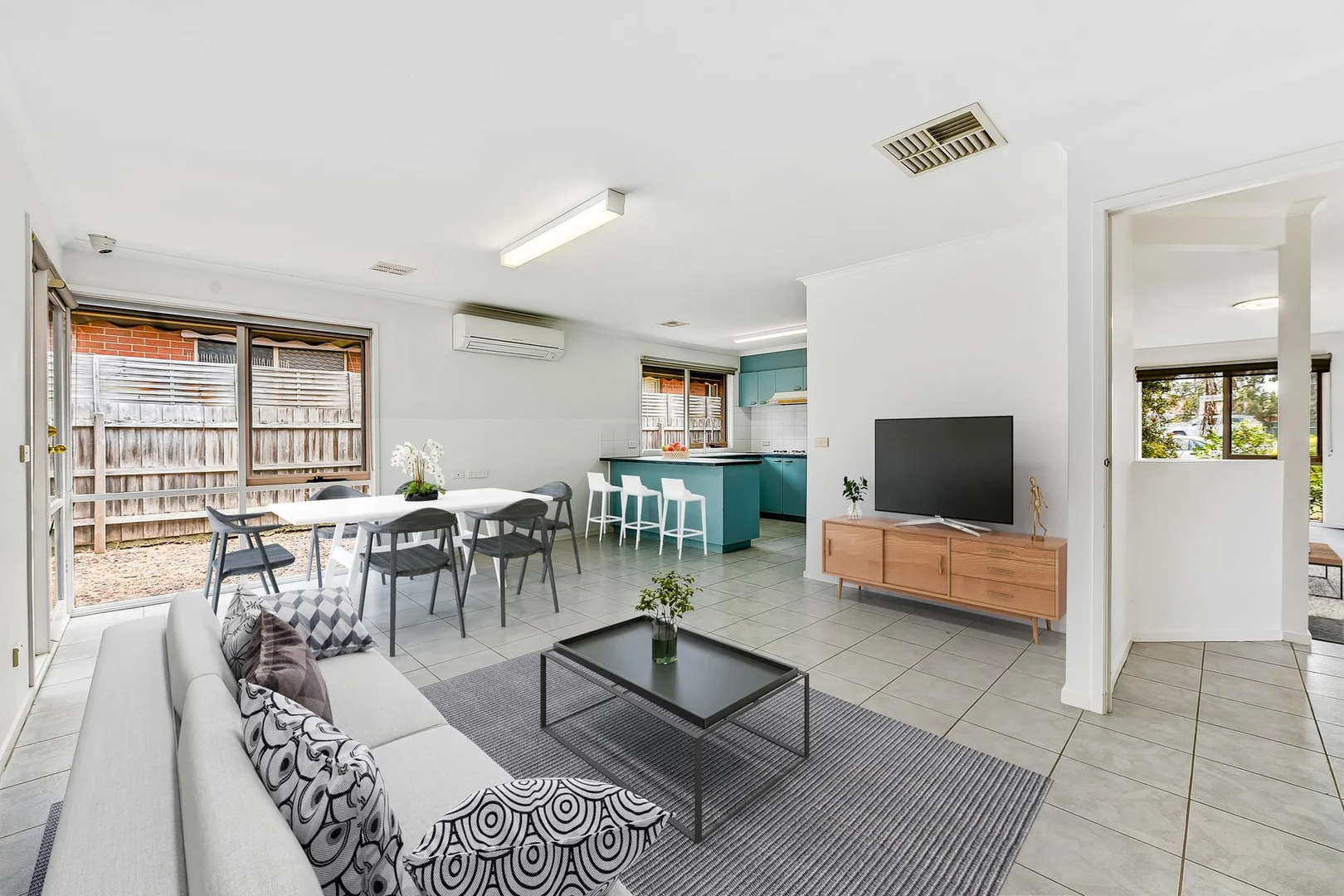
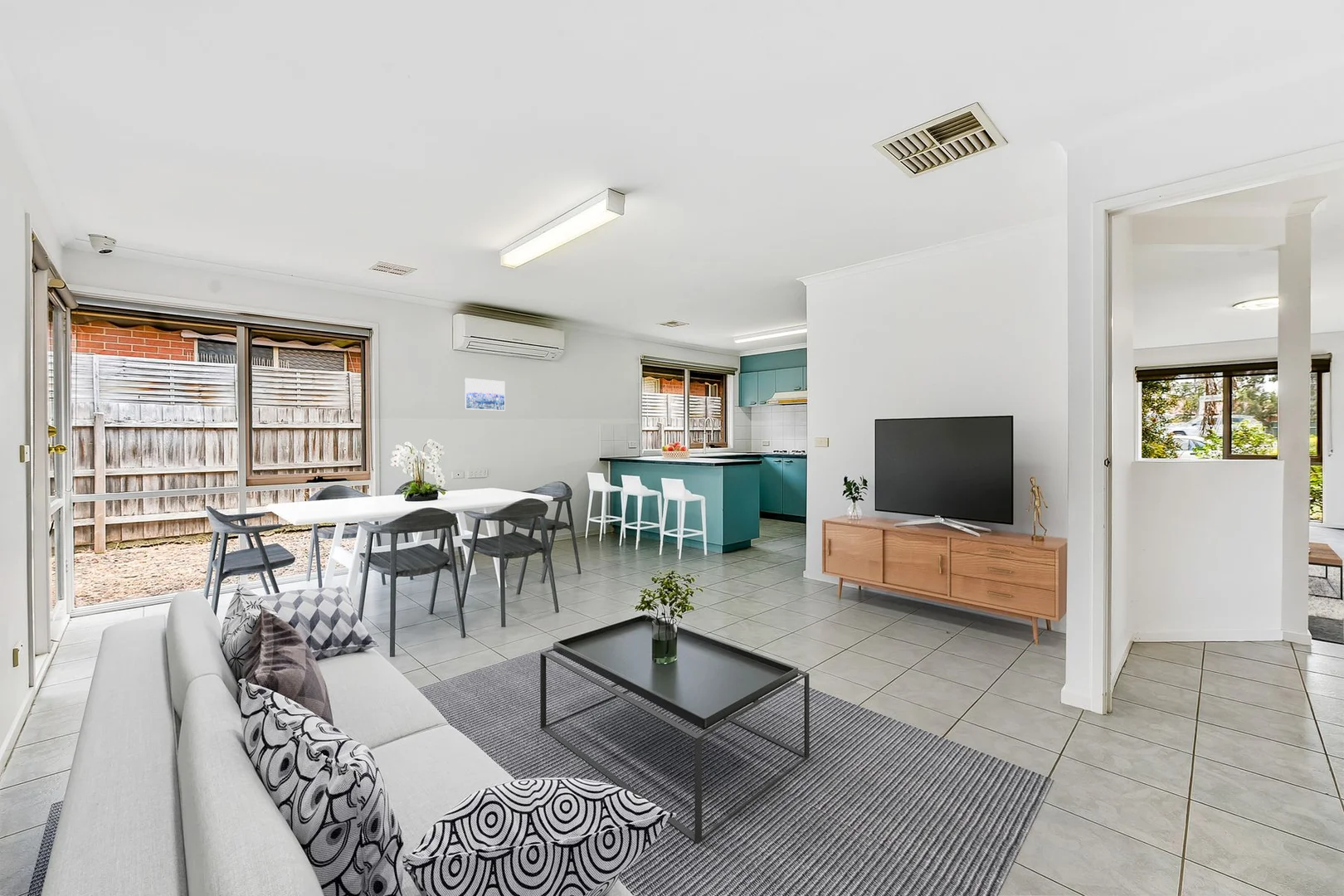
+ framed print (485, 394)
